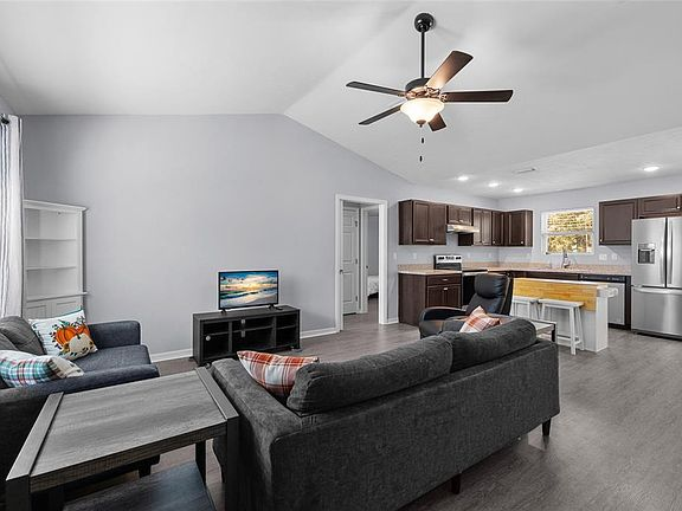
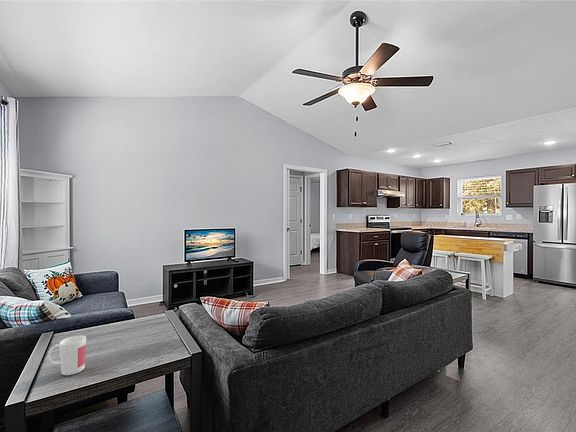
+ mug (67, 356)
